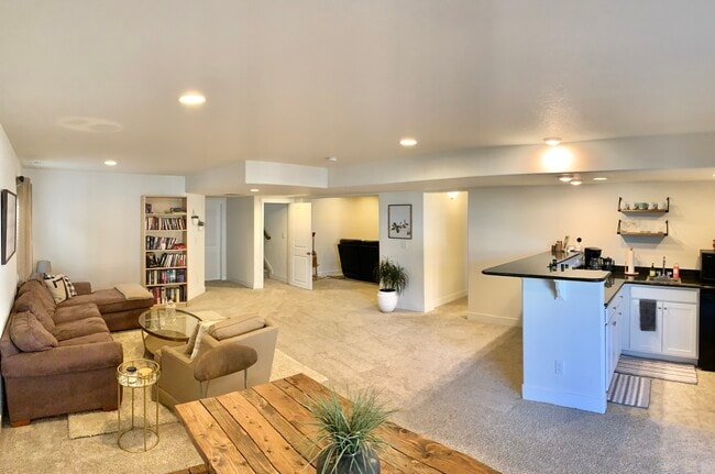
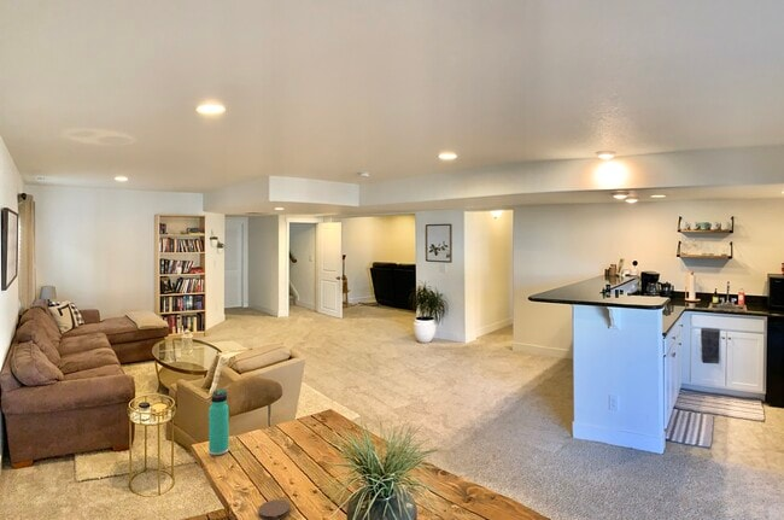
+ thermos bottle (218, 420)
+ coaster (274, 509)
